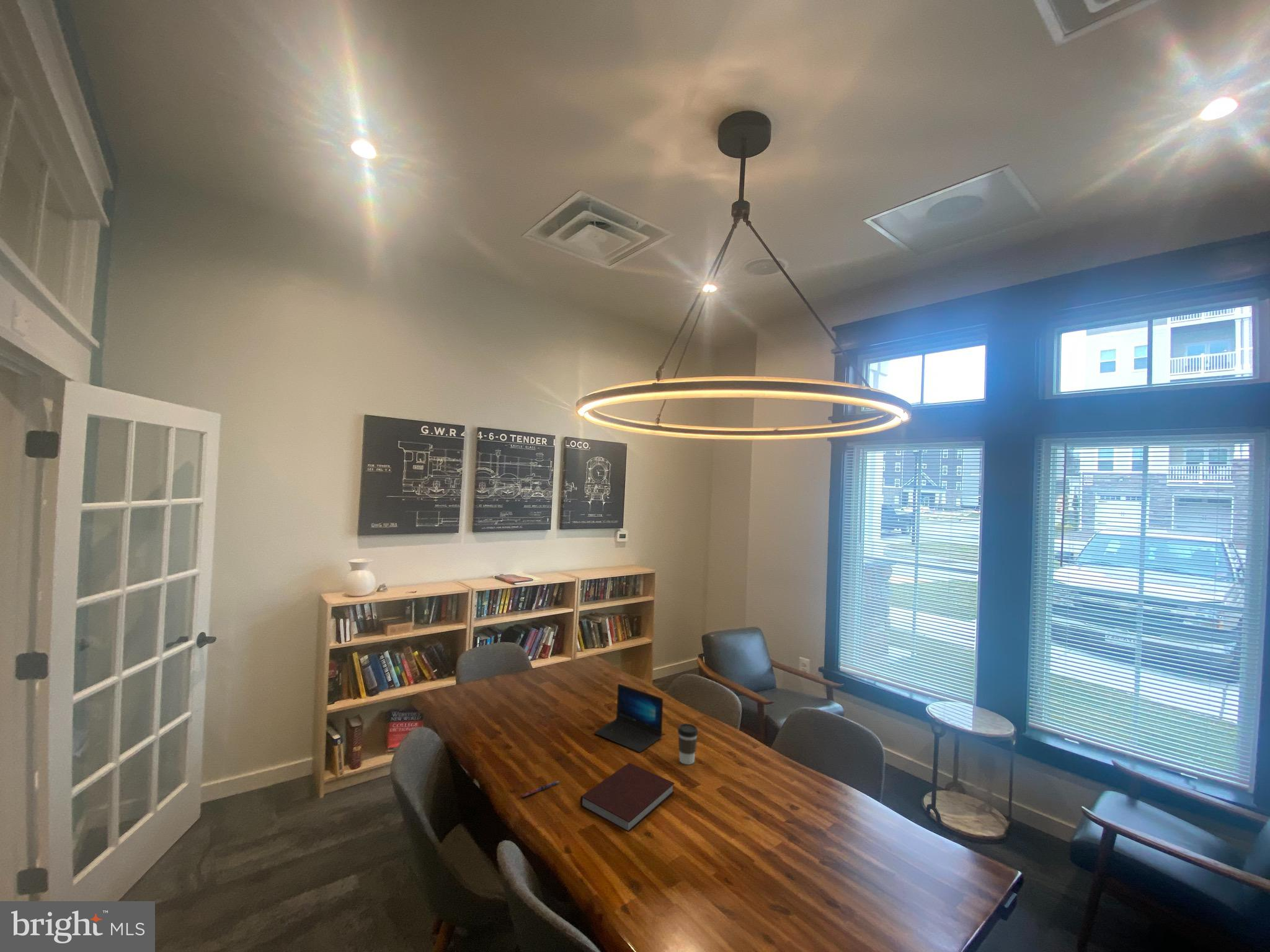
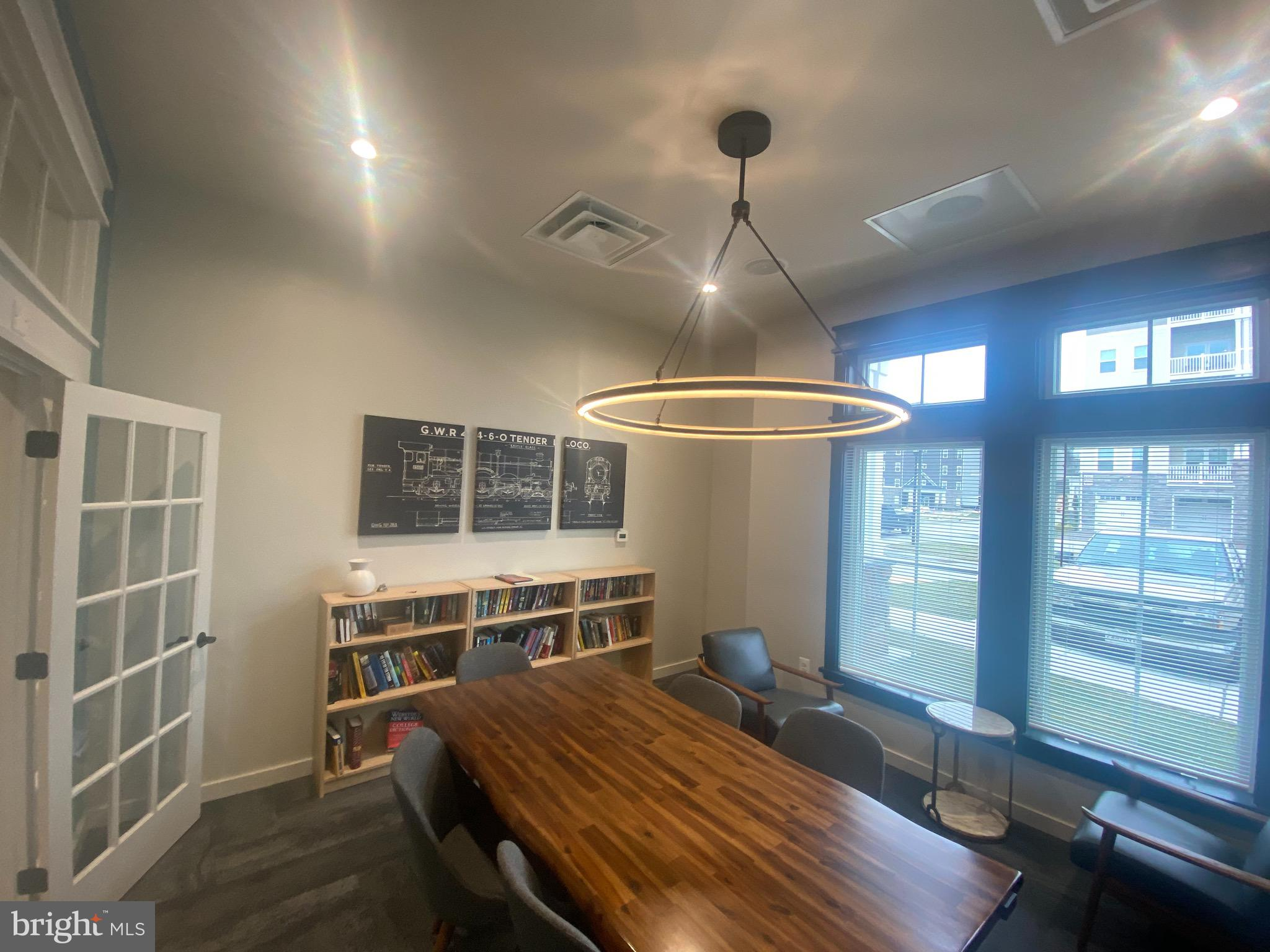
- notebook (628, 794)
- pen (541, 788)
- laptop (628, 716)
- coffee cup (687, 744)
